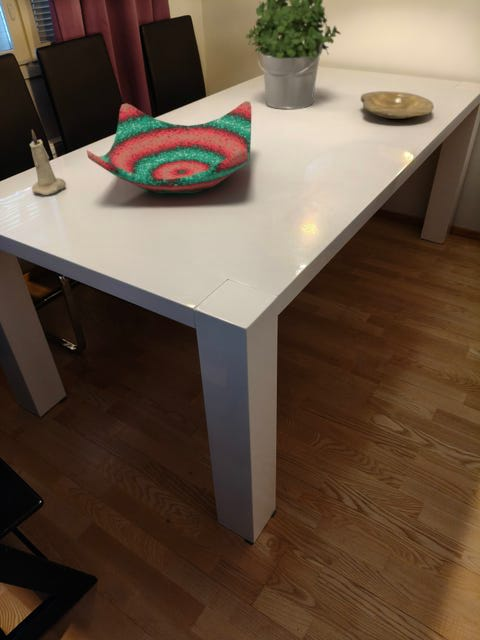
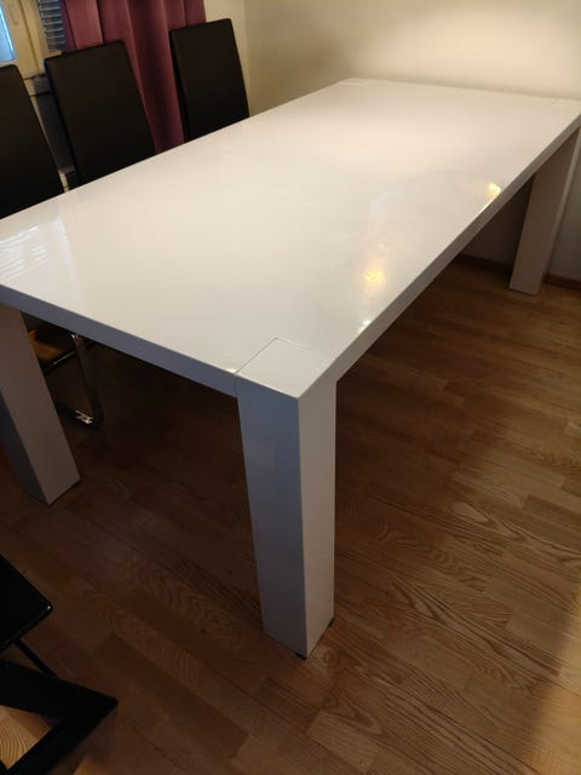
- plate (395, 107)
- candle (42, 159)
- potted plant (292, 49)
- decorative bowl (179, 152)
